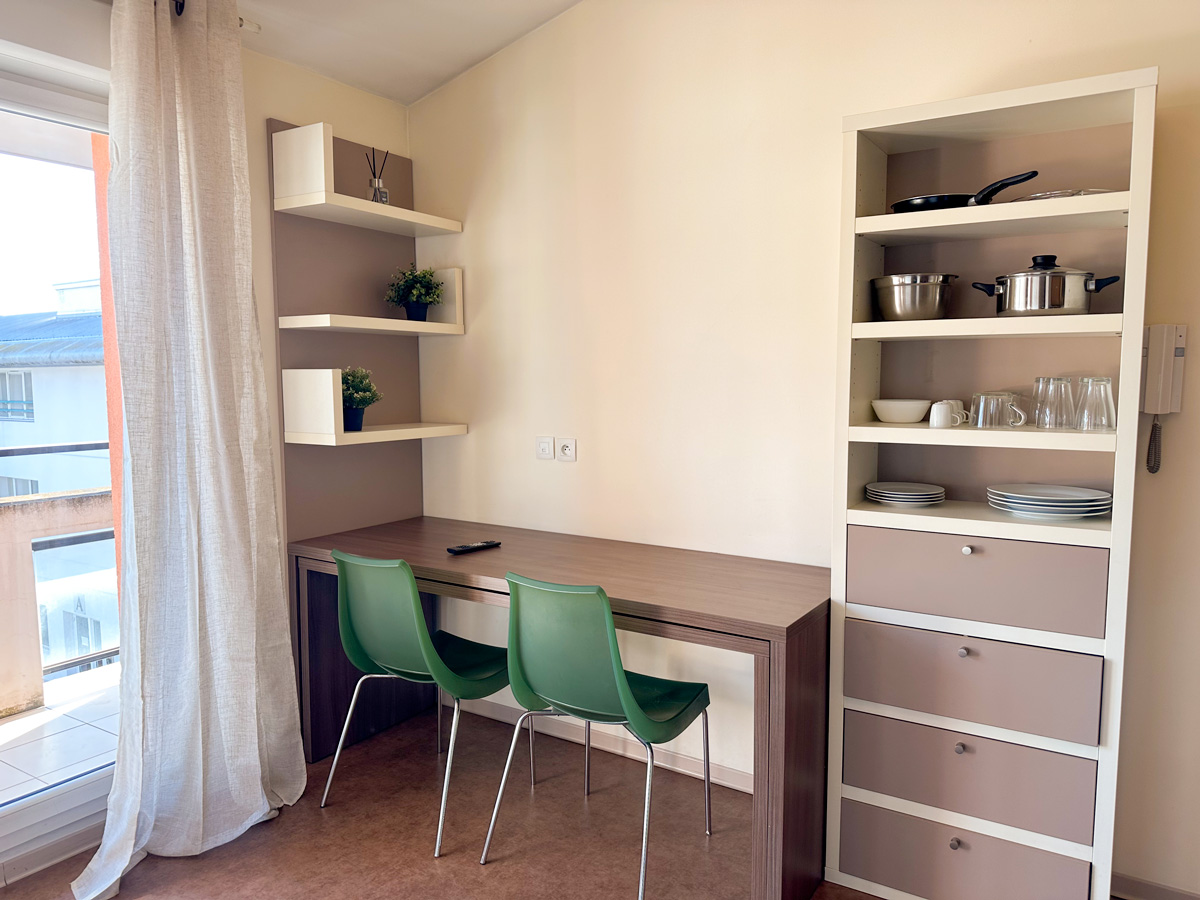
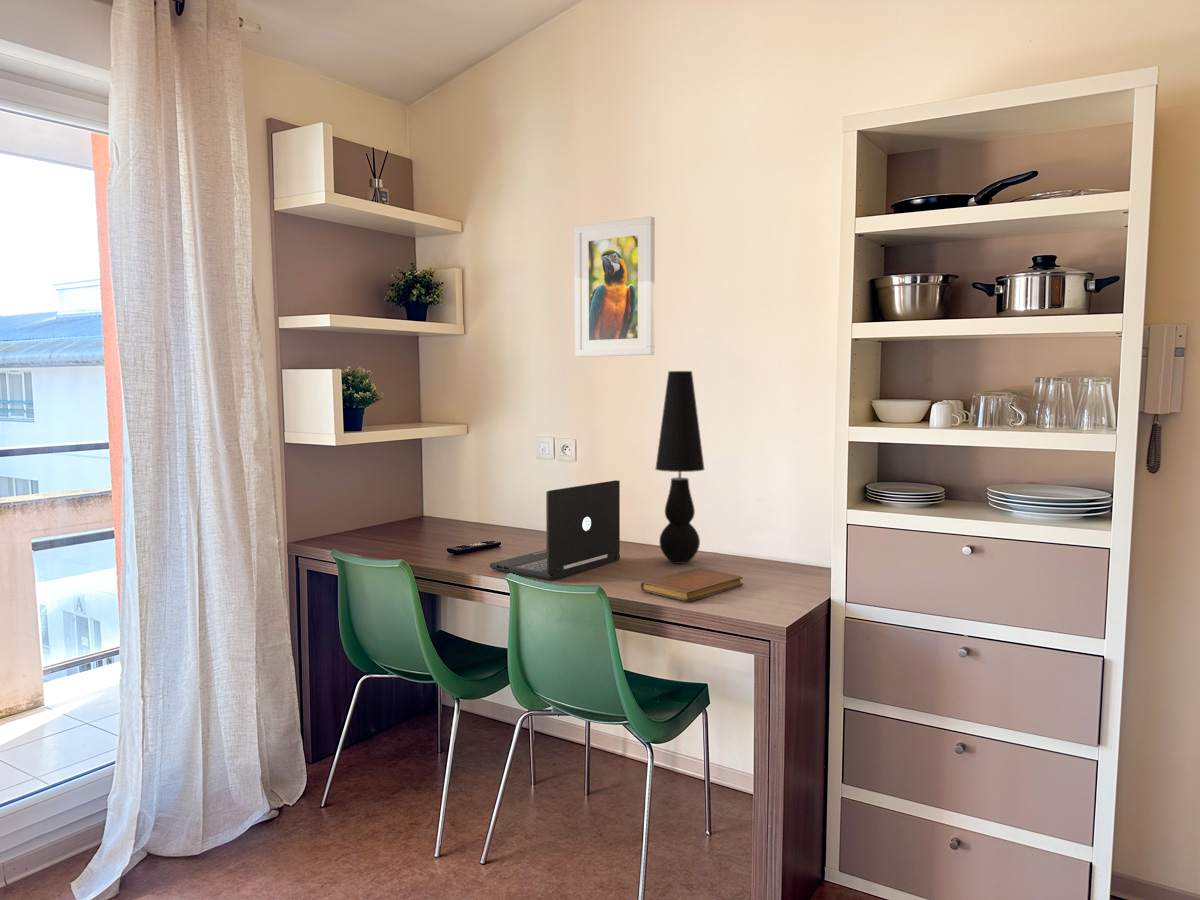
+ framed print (613, 289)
+ table lamp (679, 467)
+ laptop (556, 523)
+ notebook (692, 583)
